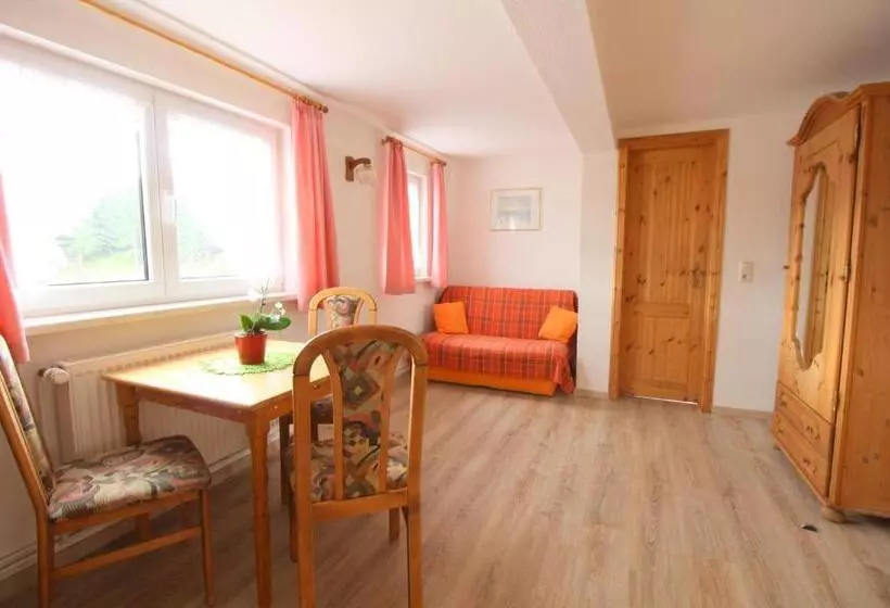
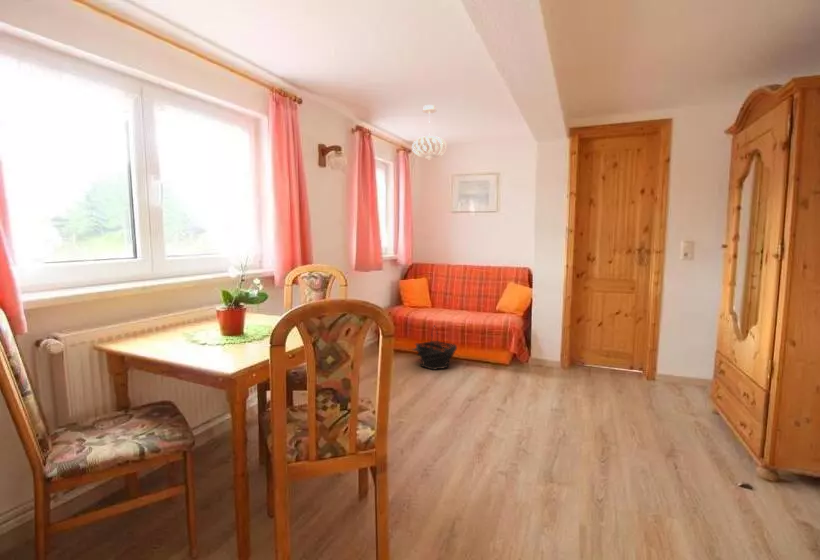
+ basket (434, 346)
+ pendant light (429, 135)
